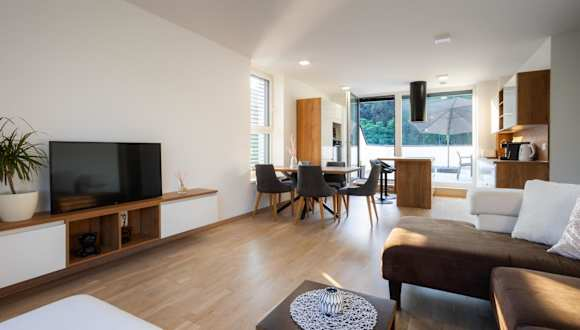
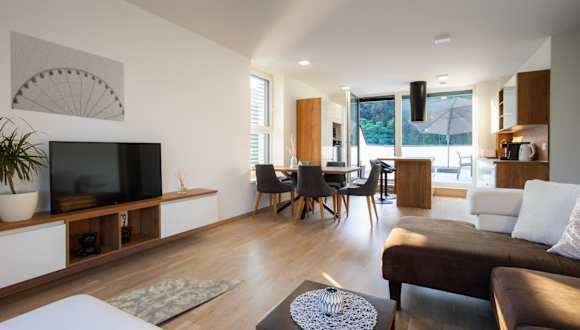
+ wall art (75, 82)
+ rug (175, 292)
